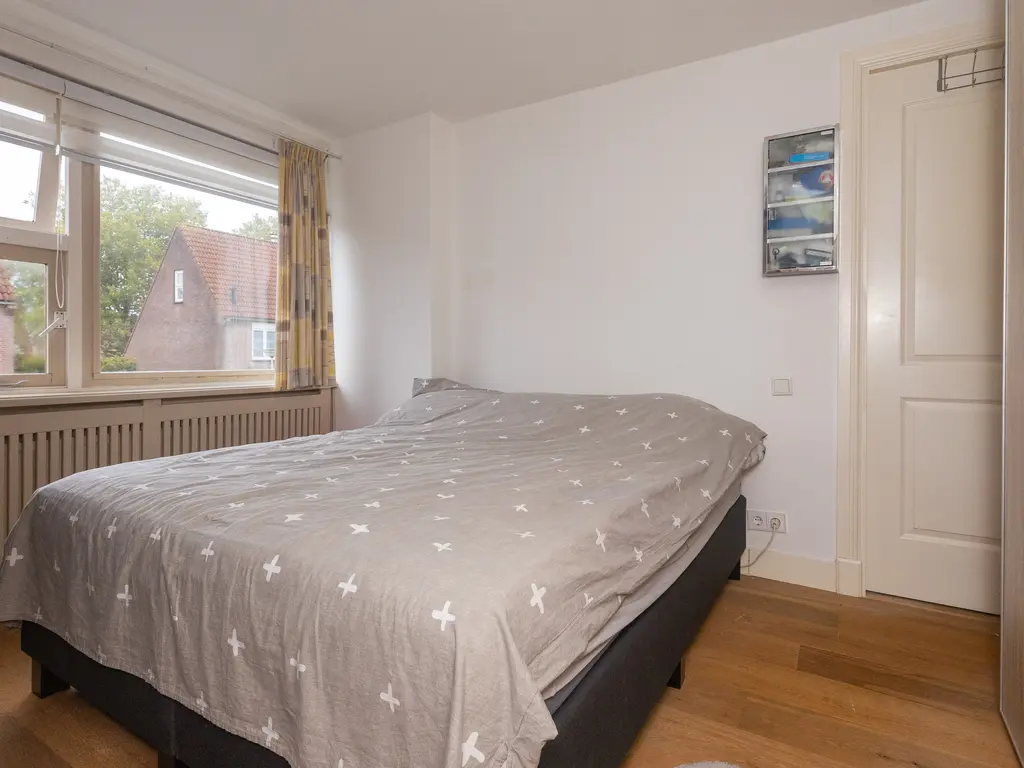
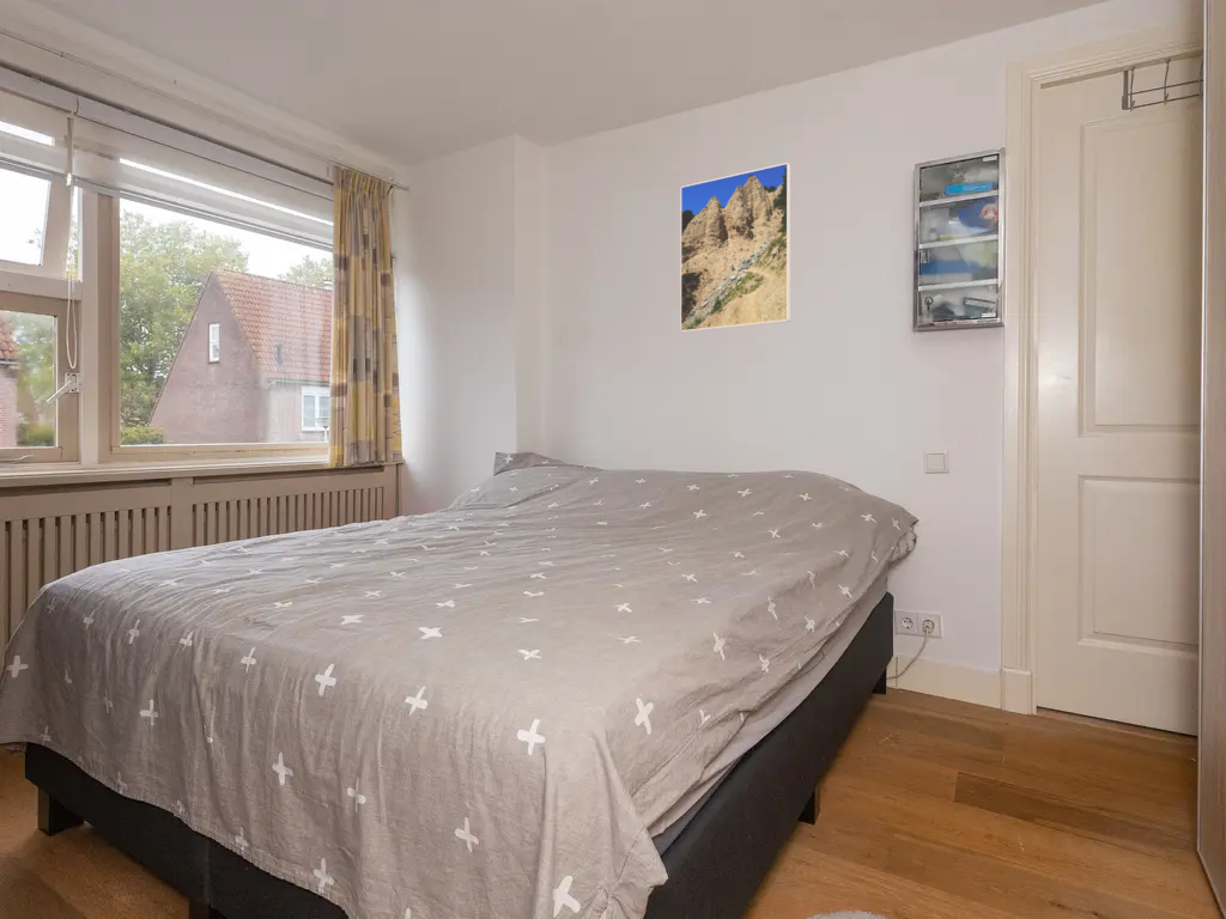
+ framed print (733, 251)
